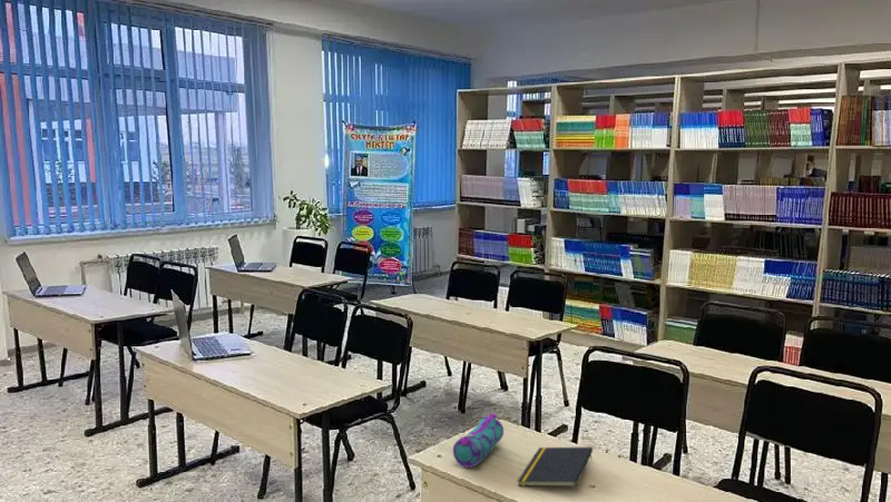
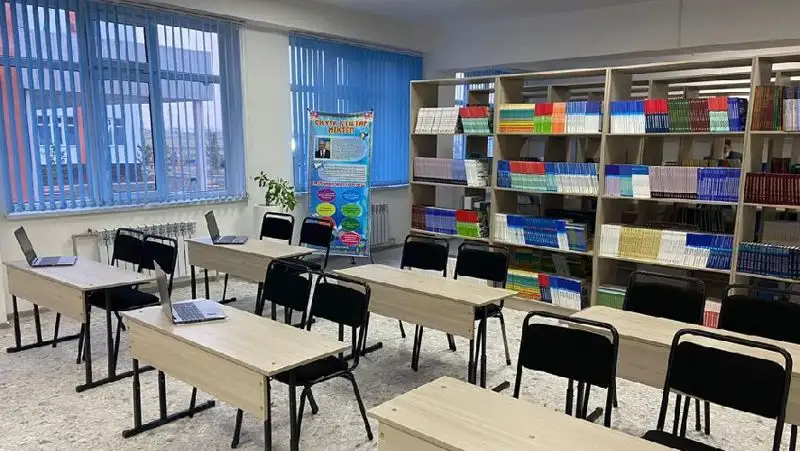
- notepad (556, 465)
- pencil case (479, 440)
